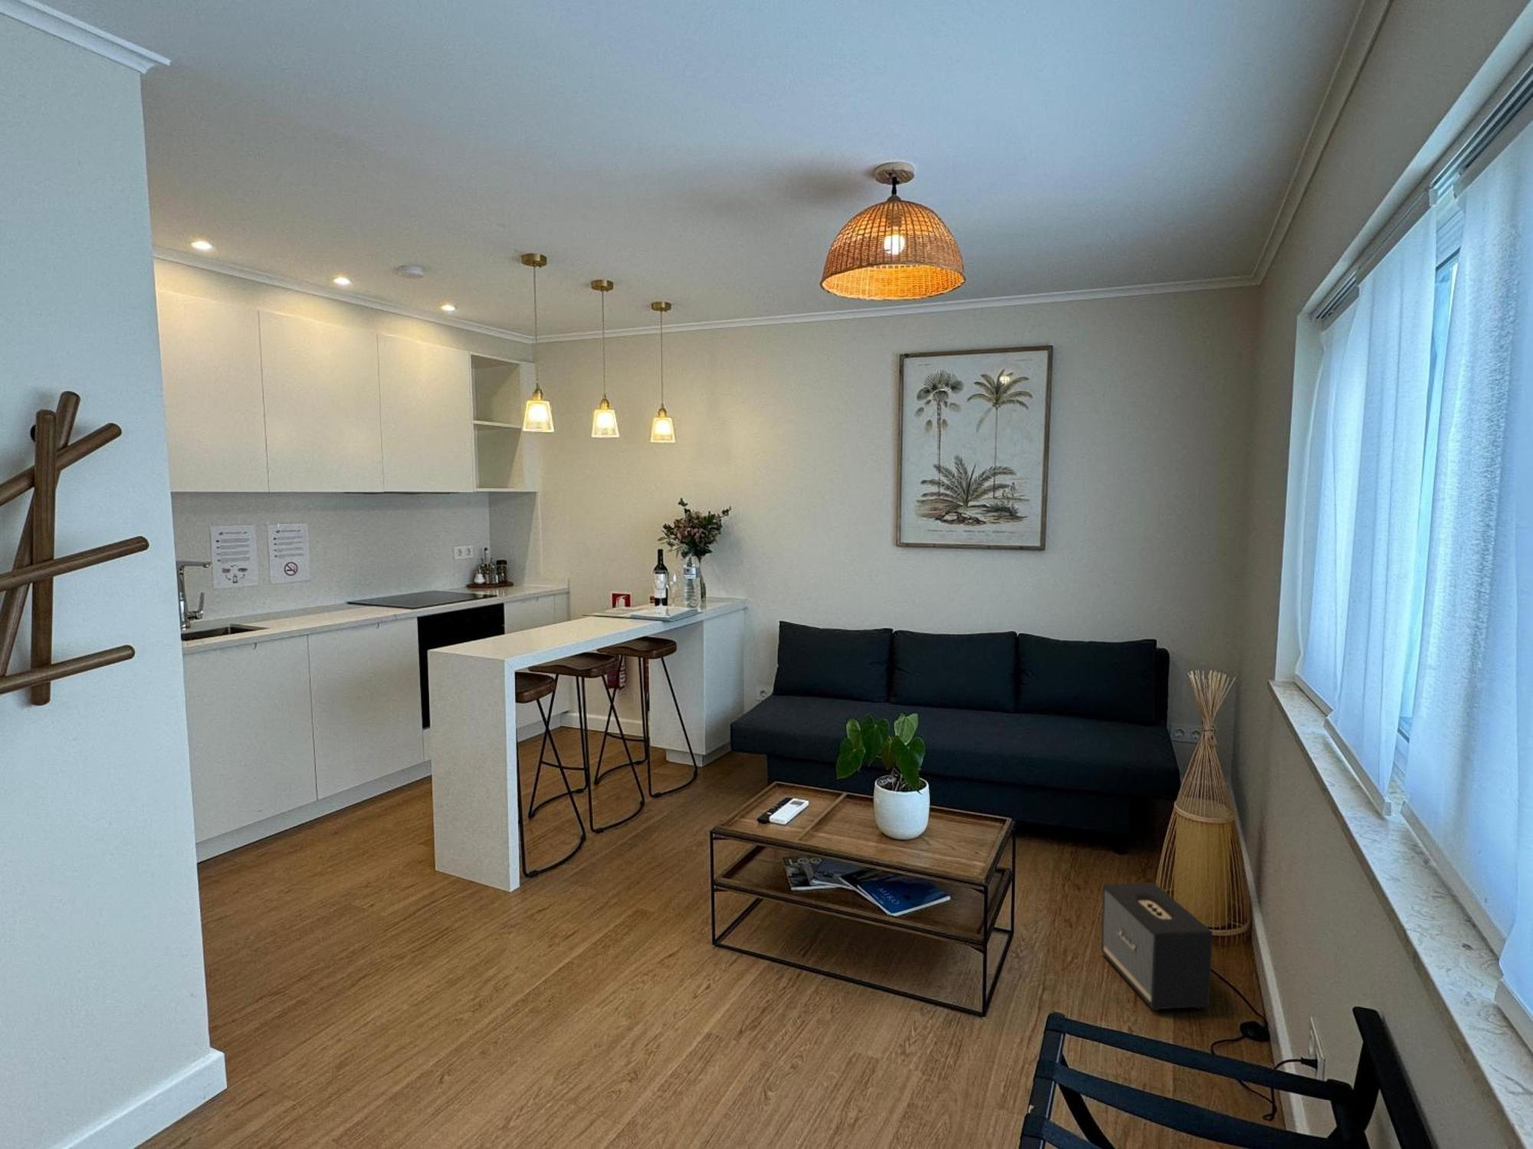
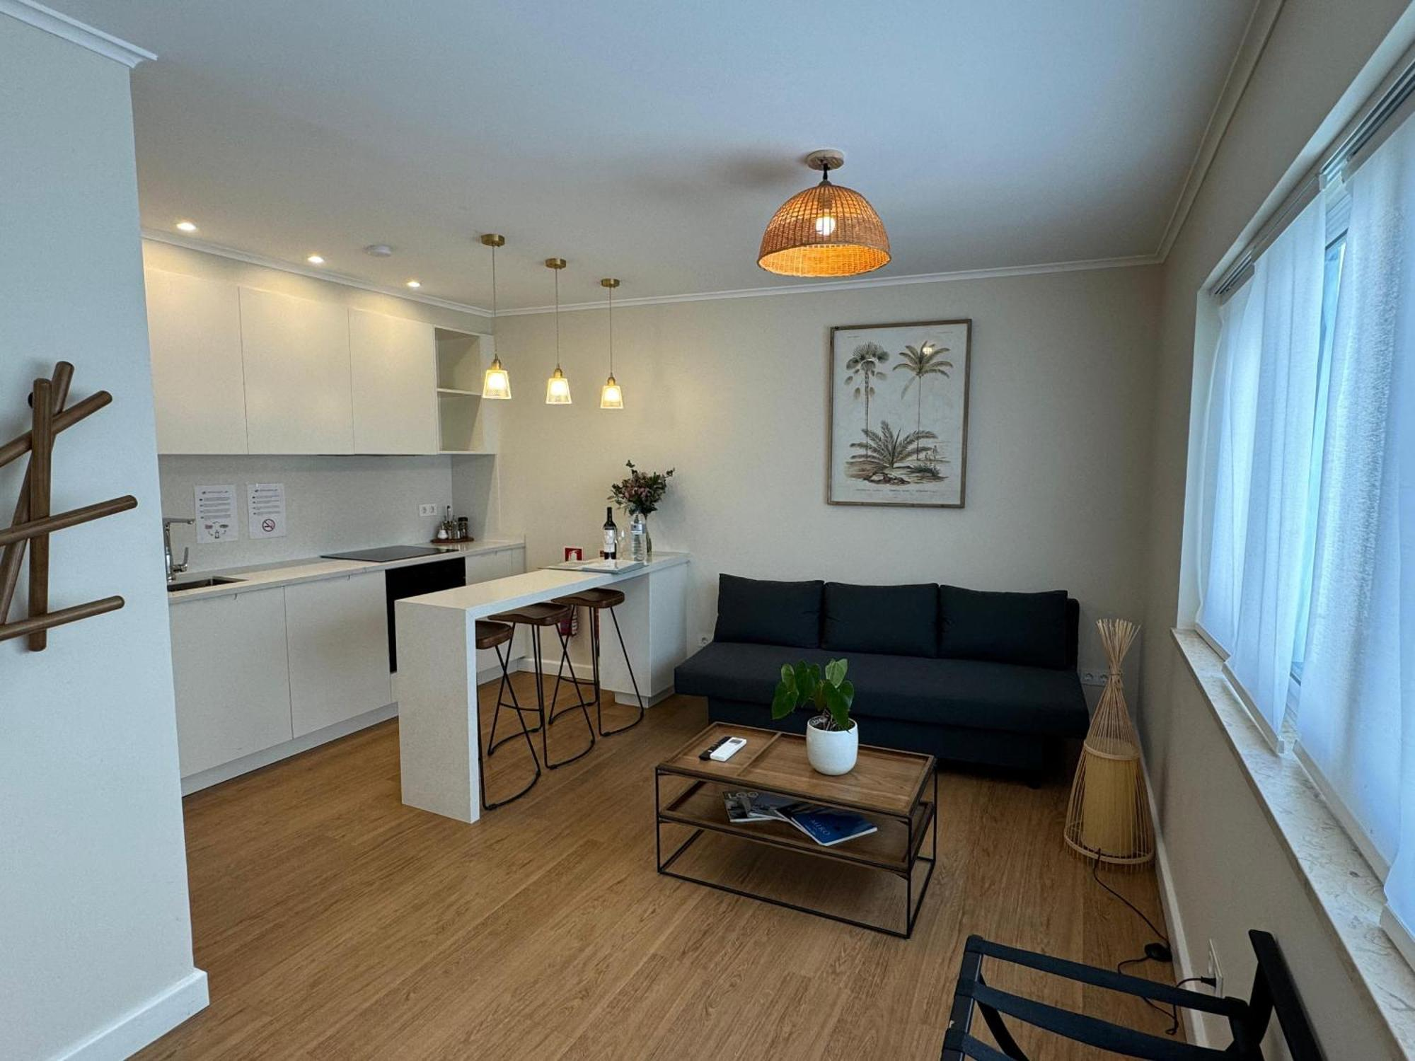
- speaker (1153, 944)
